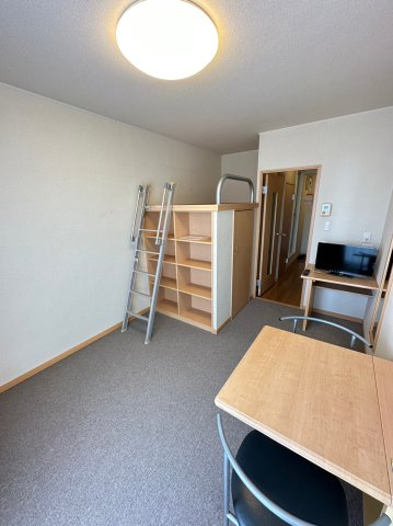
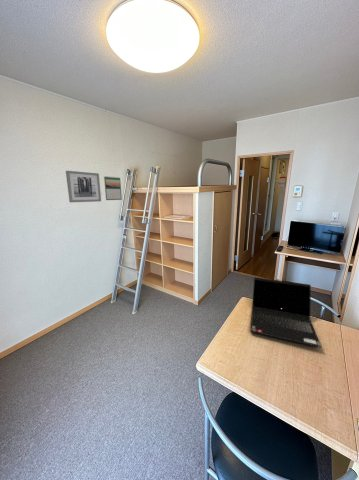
+ laptop computer (282, 307)
+ calendar (113, 188)
+ wall art (84, 187)
